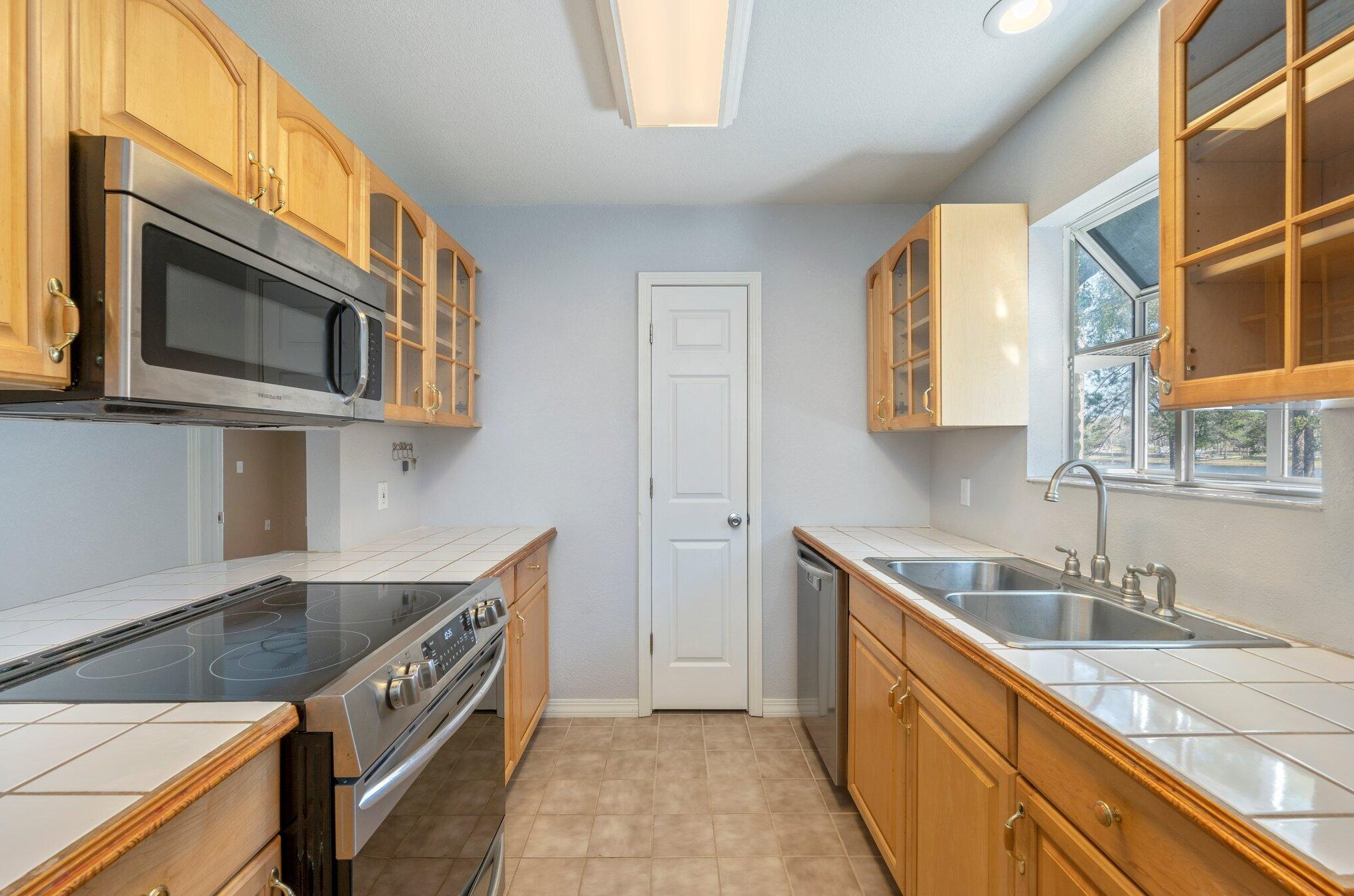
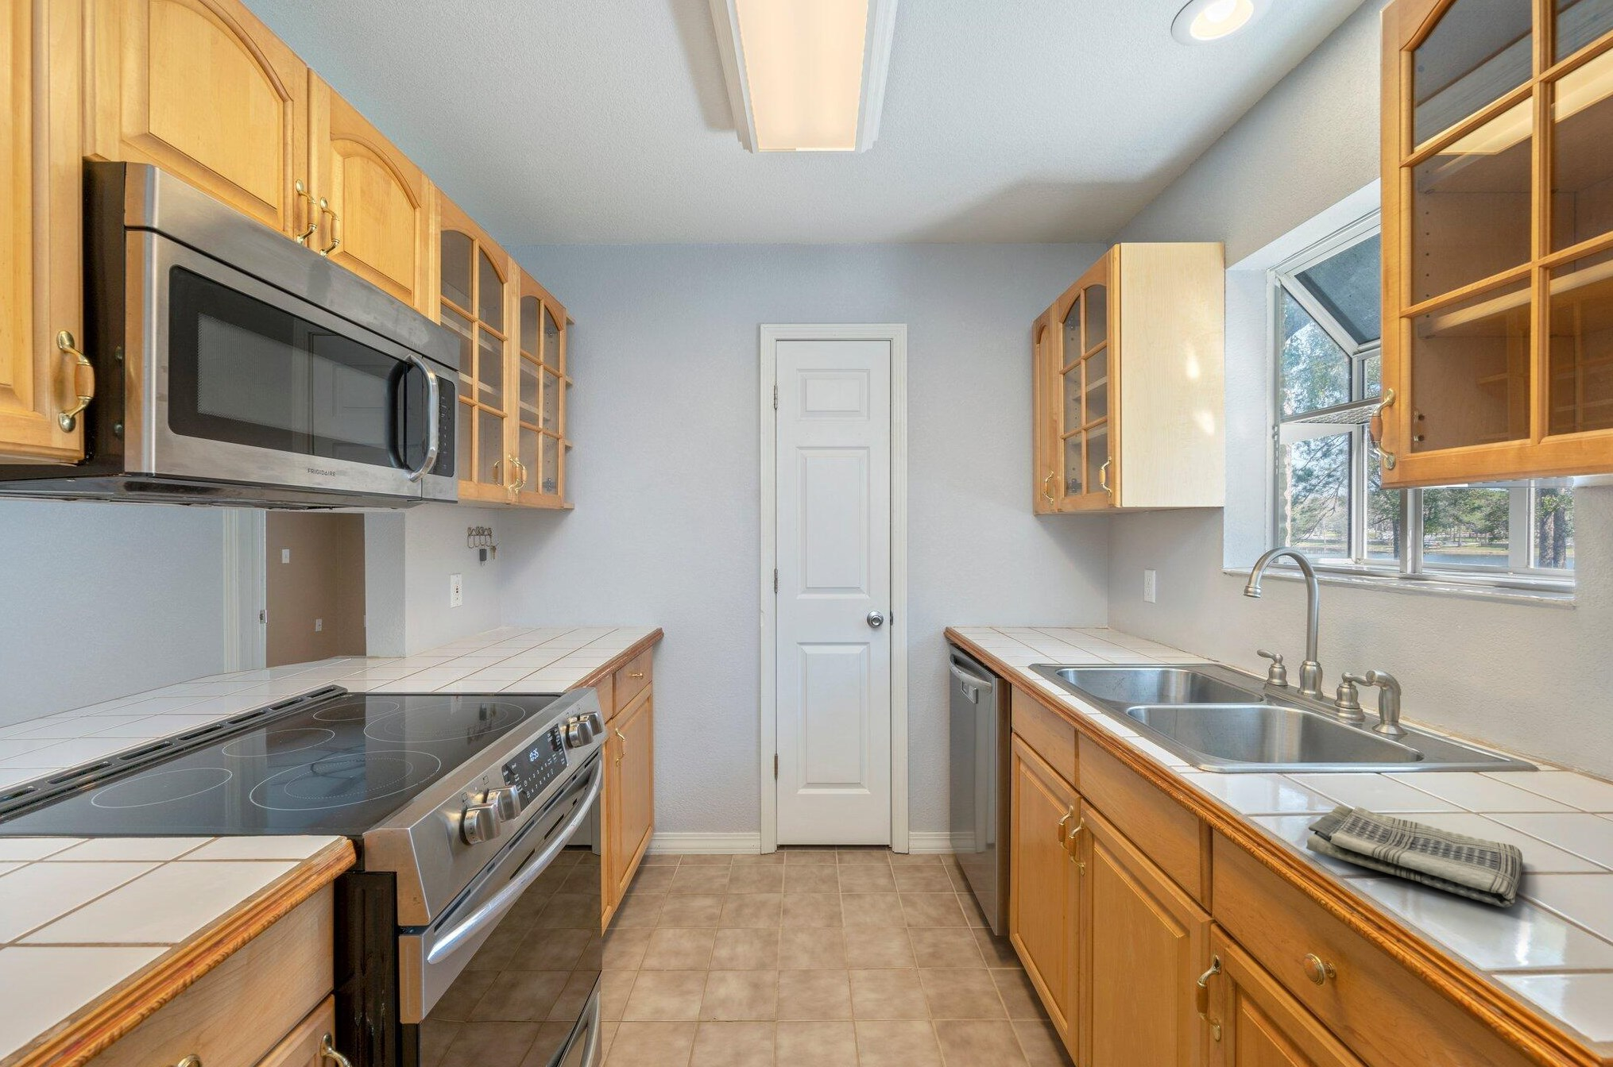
+ dish towel (1410, 844)
